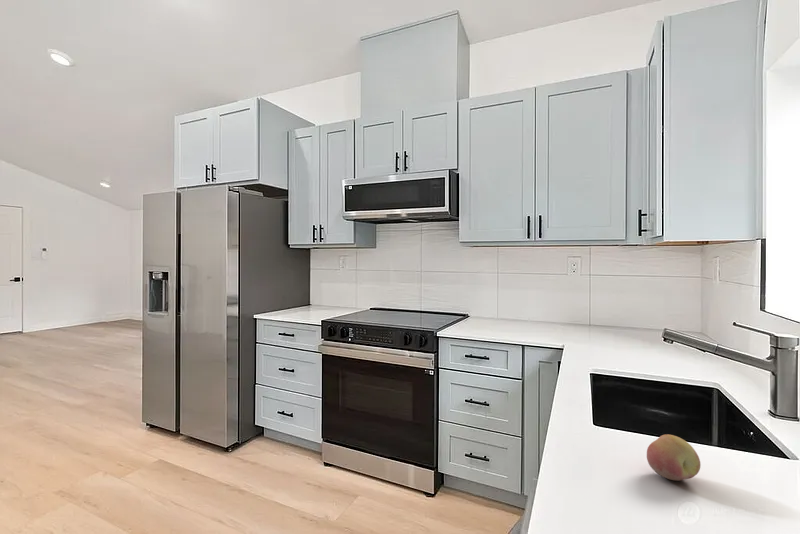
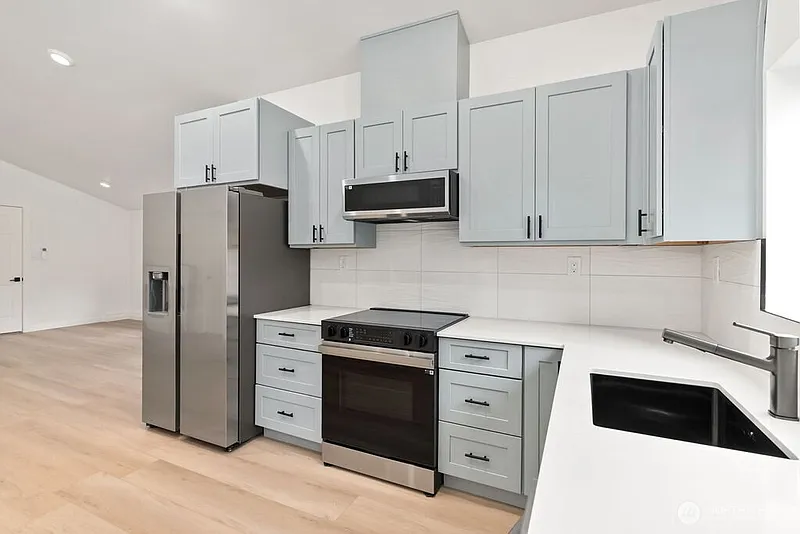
- fruit (671, 456)
